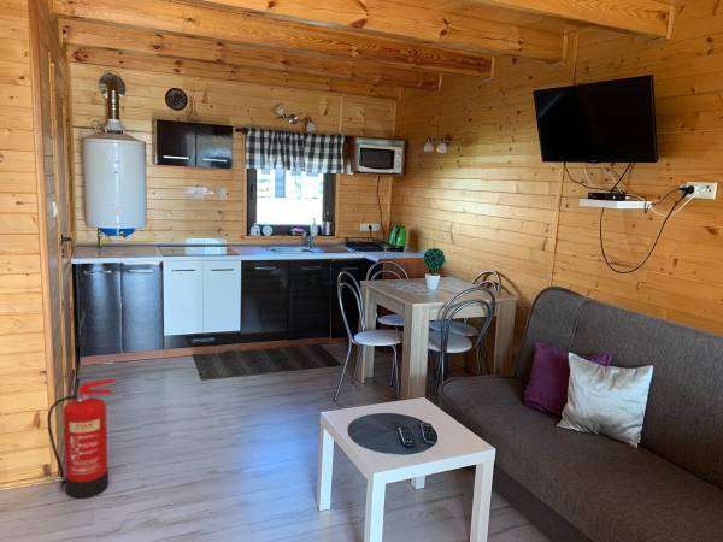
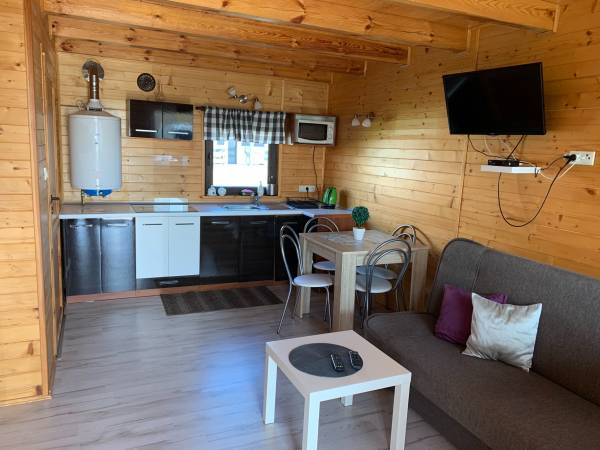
- fire extinguisher (82, 436)
